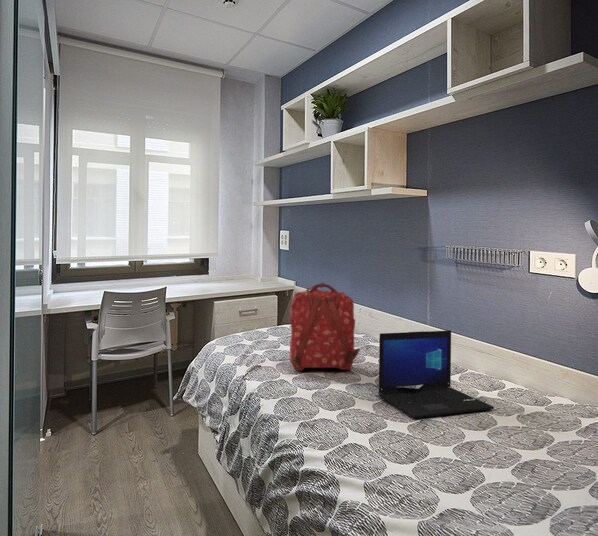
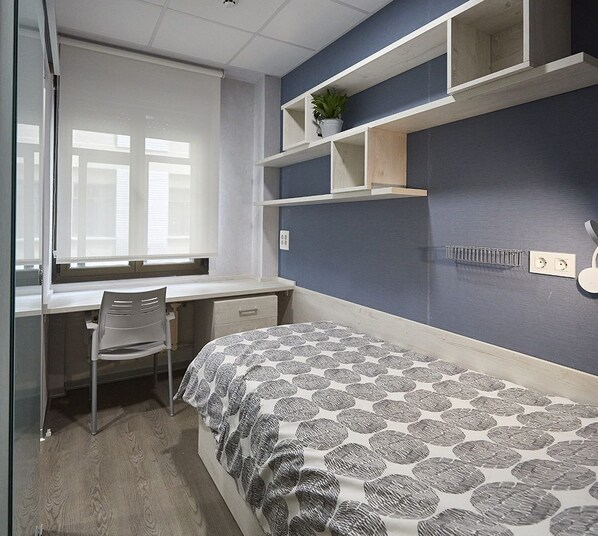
- backpack (323, 326)
- laptop (433, 369)
